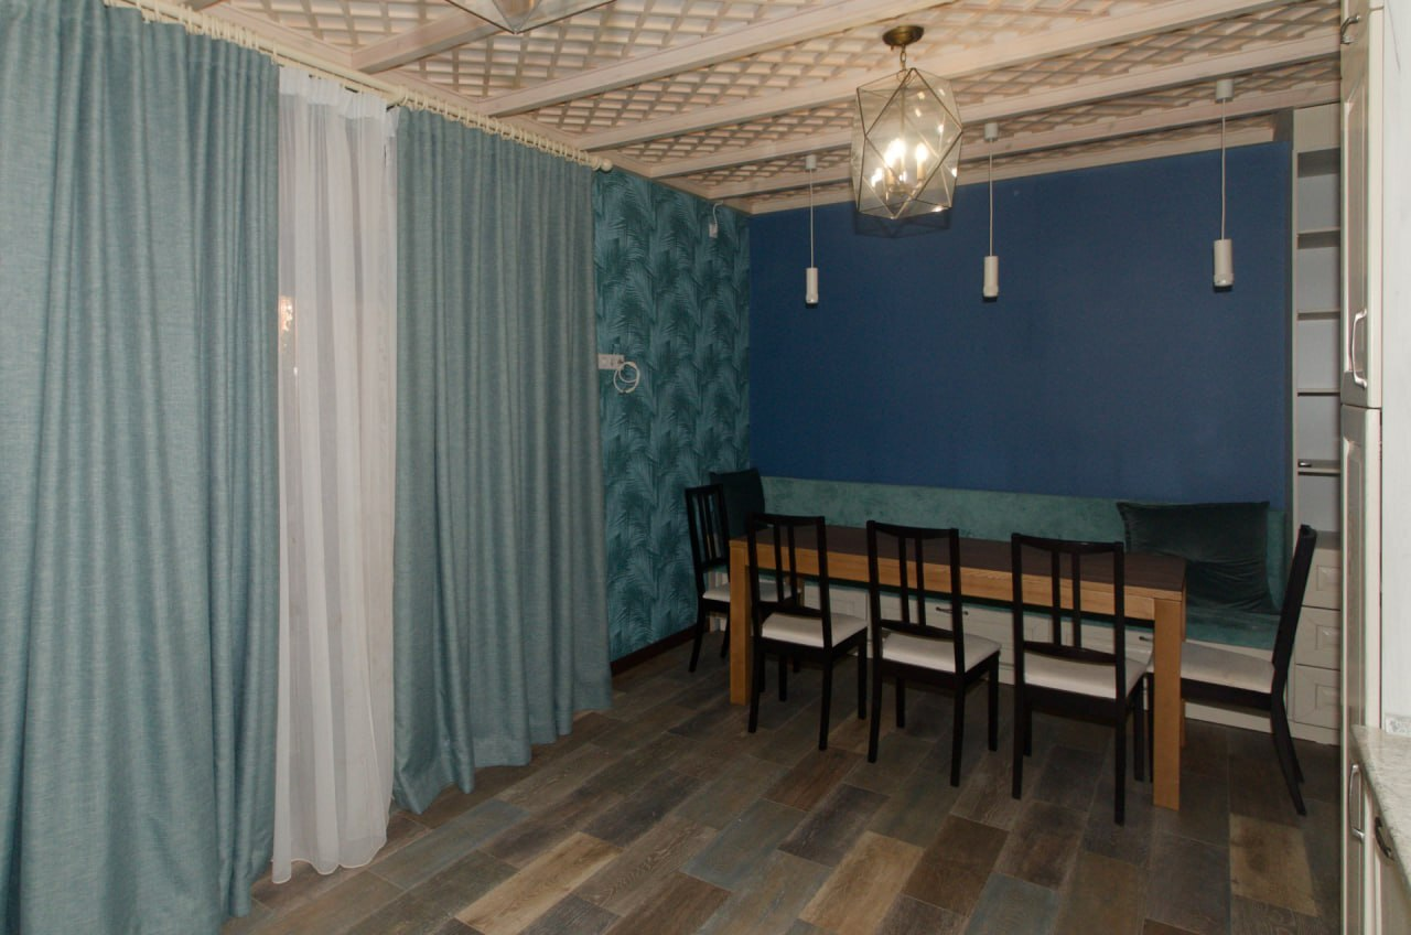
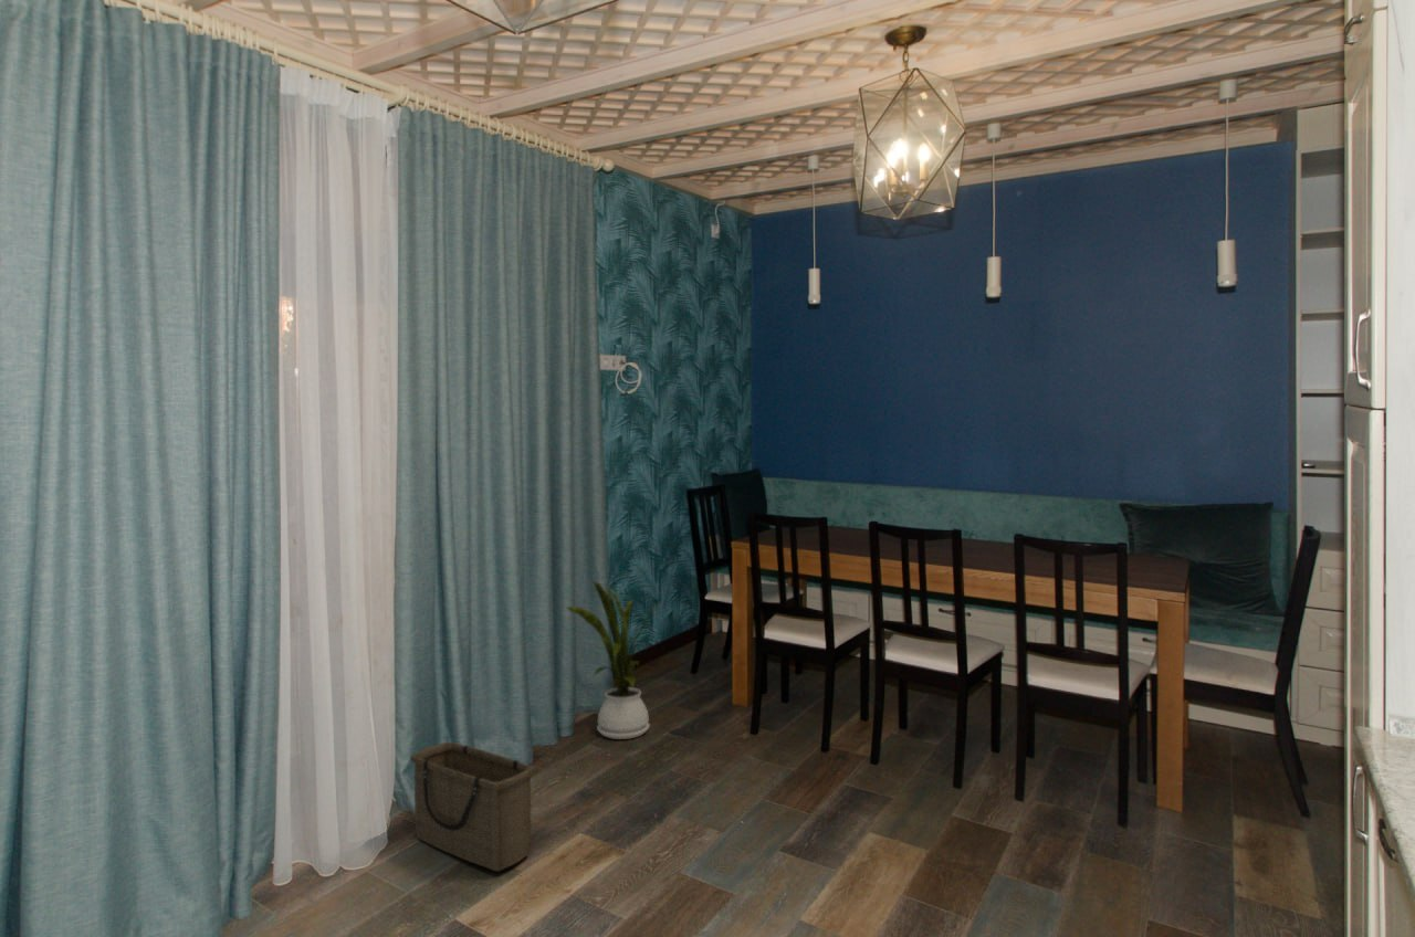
+ basket (471, 803)
+ house plant (617, 653)
